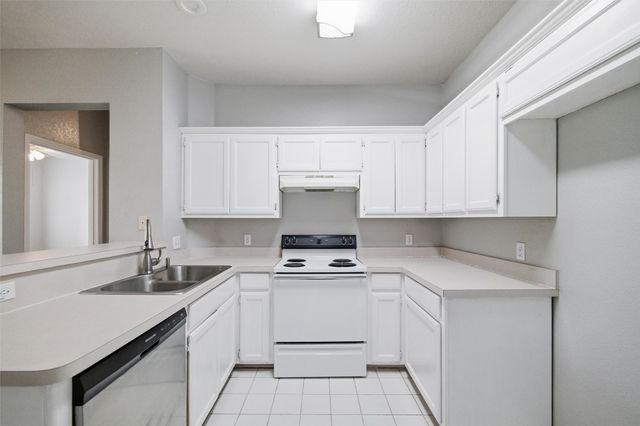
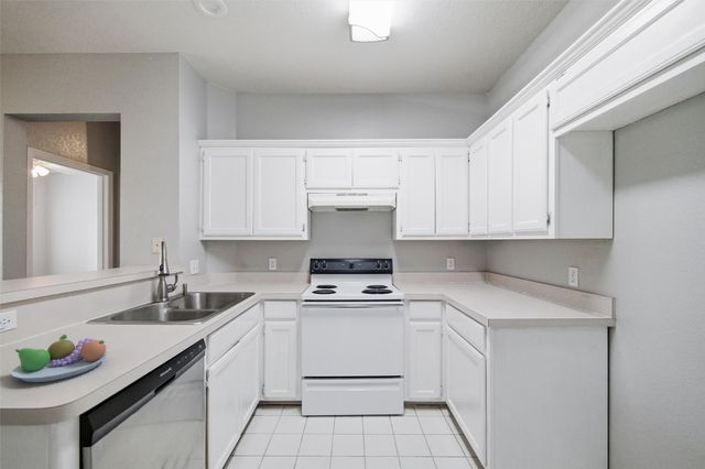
+ fruit bowl (61, 355)
